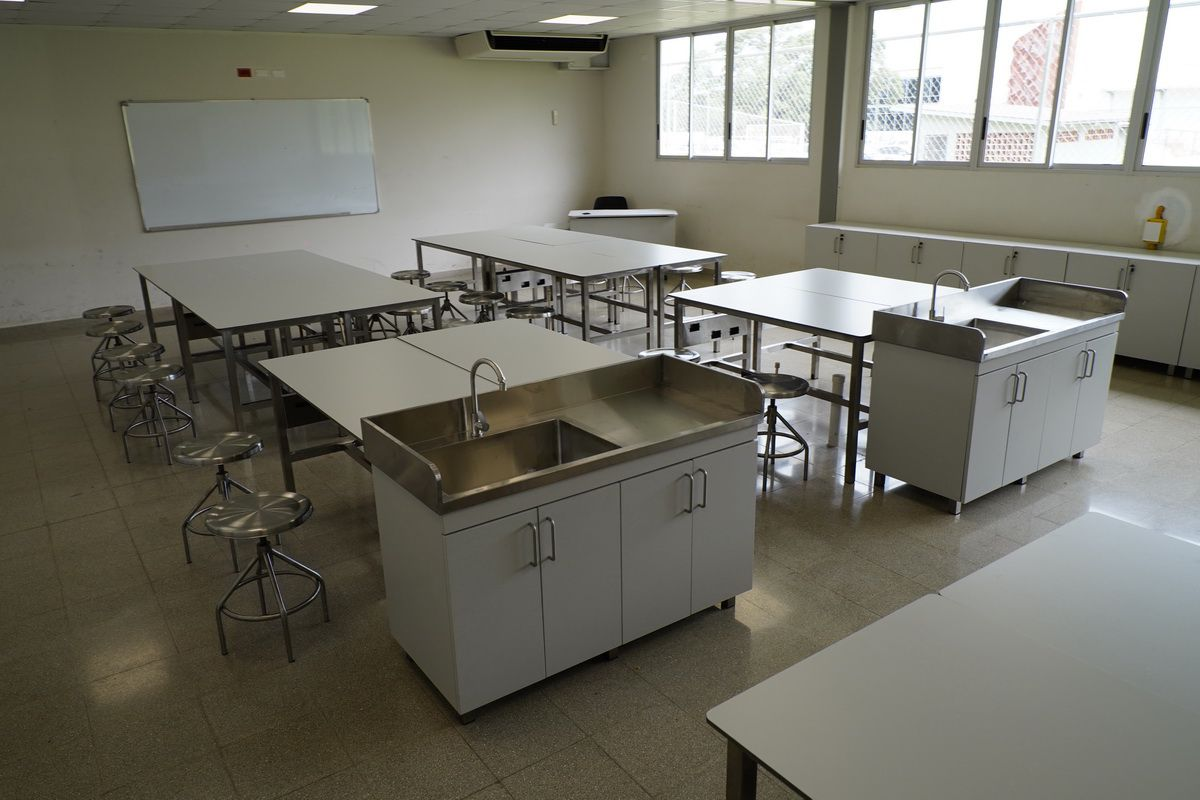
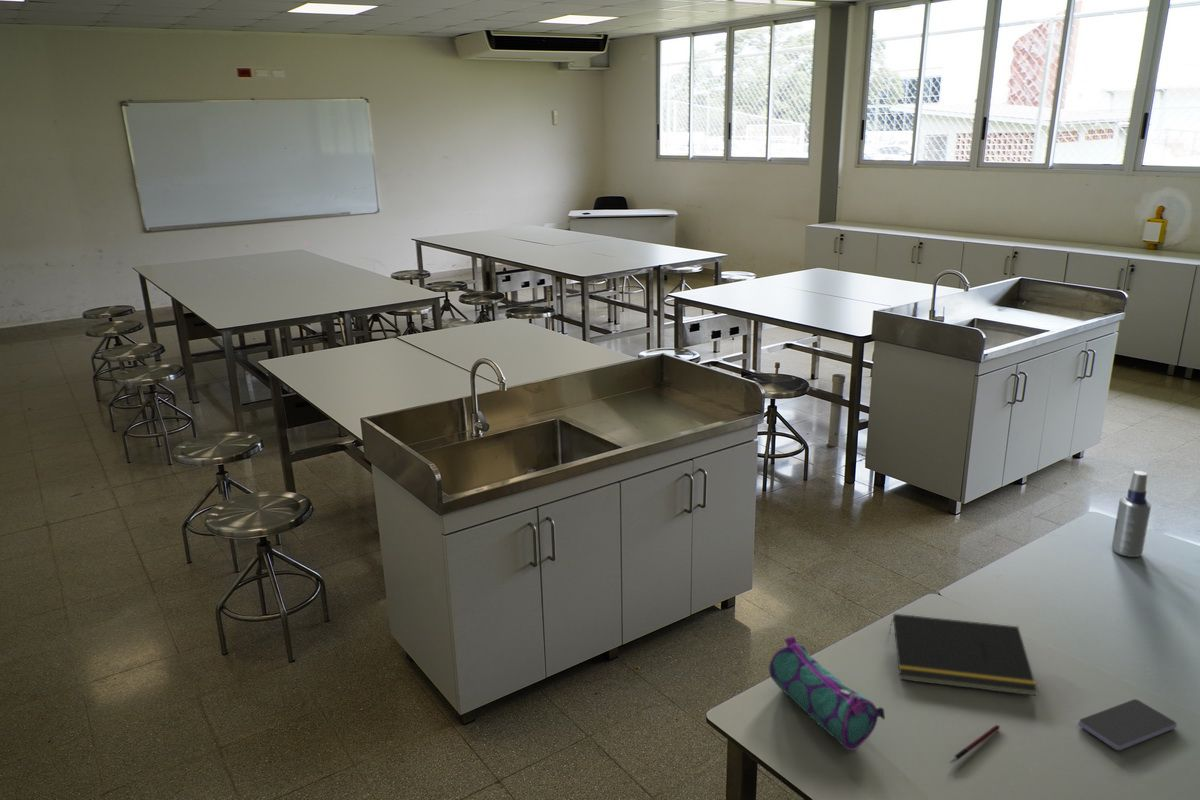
+ pencil case (822, 691)
+ smartphone (1127, 723)
+ notepad (960, 652)
+ pen (974, 743)
+ spray bottle (1133, 512)
